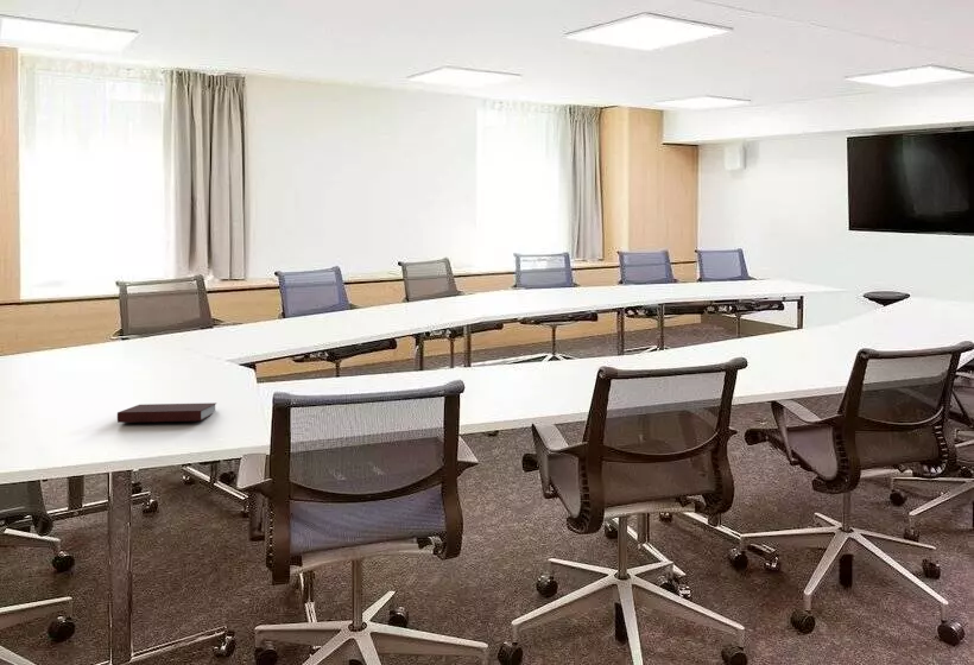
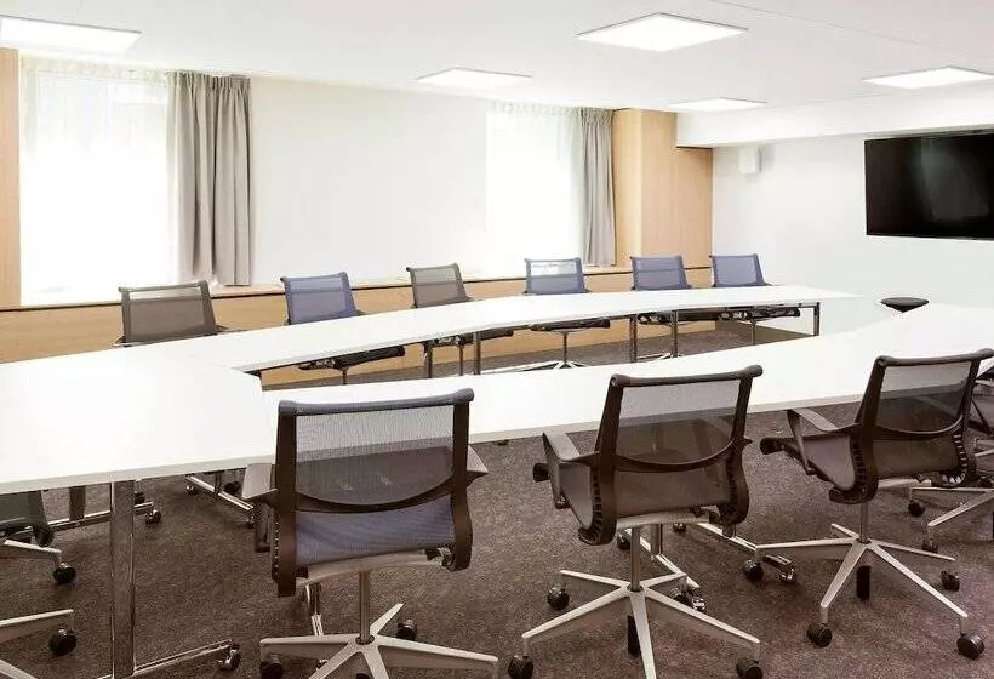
- notebook (169, 412)
